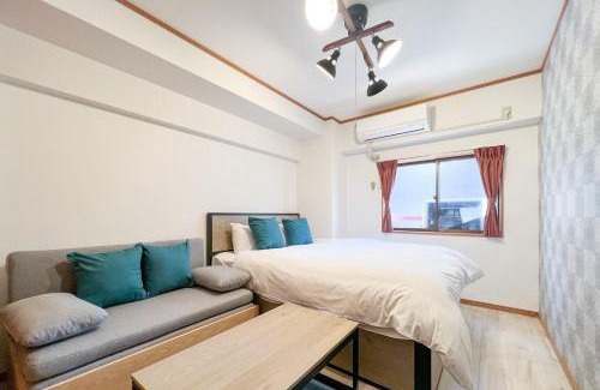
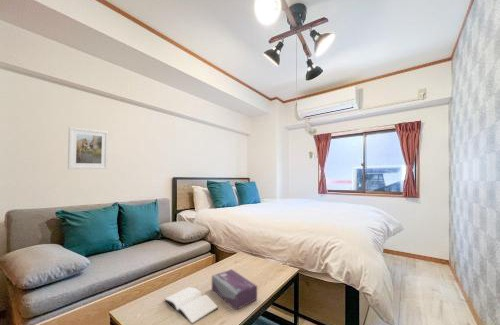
+ book (190, 301)
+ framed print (89, 149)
+ tissue box (233, 286)
